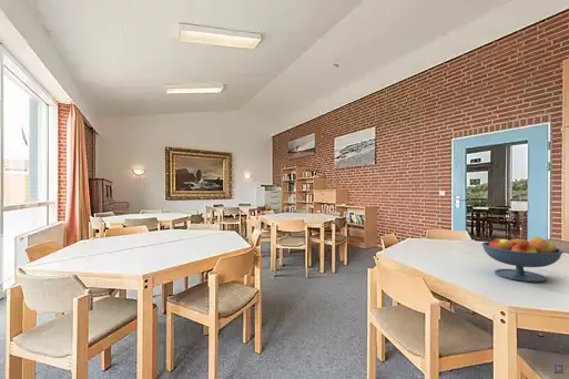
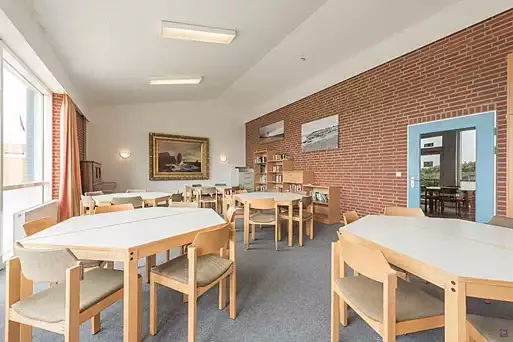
- fruit bowl (519, 256)
